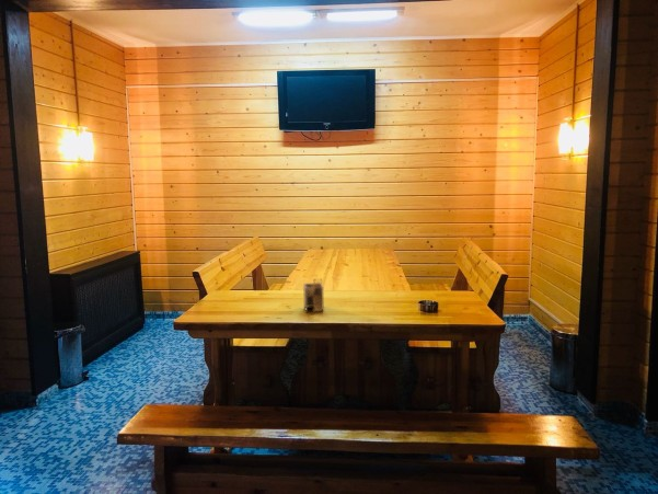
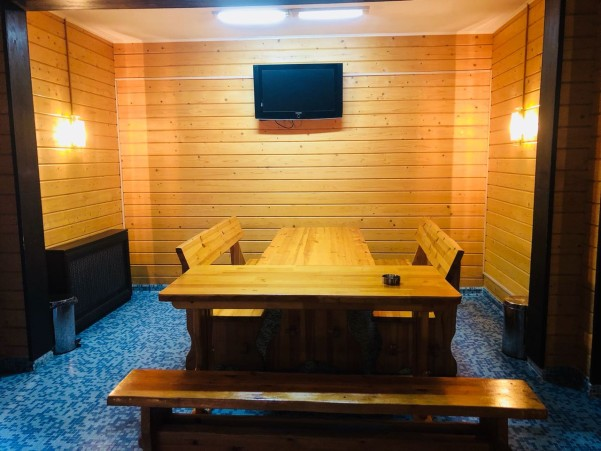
- napkin holder (313, 292)
